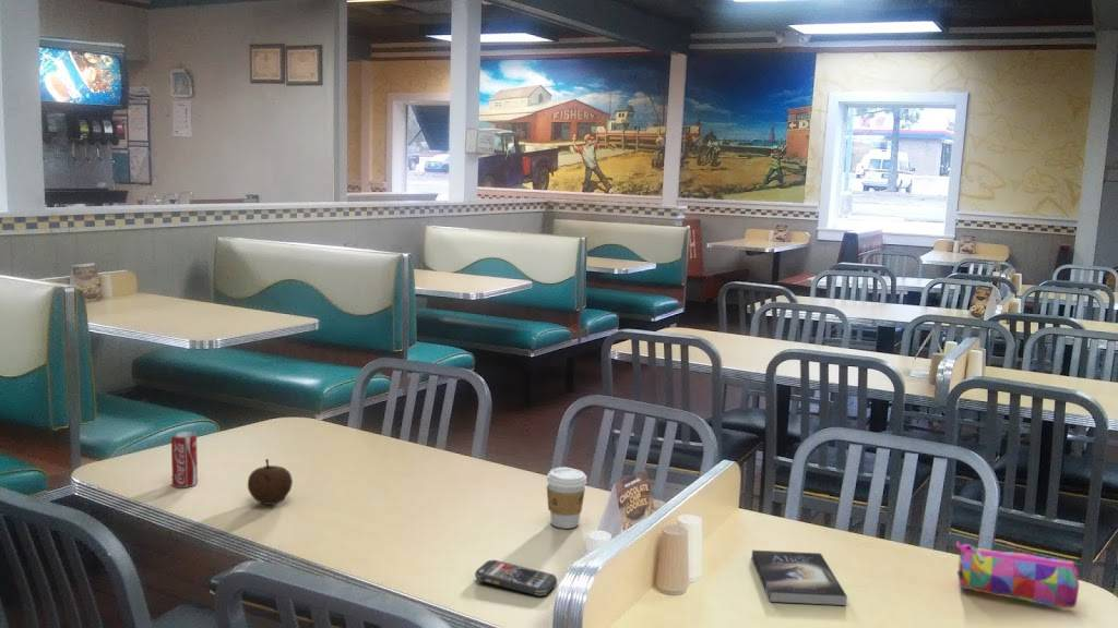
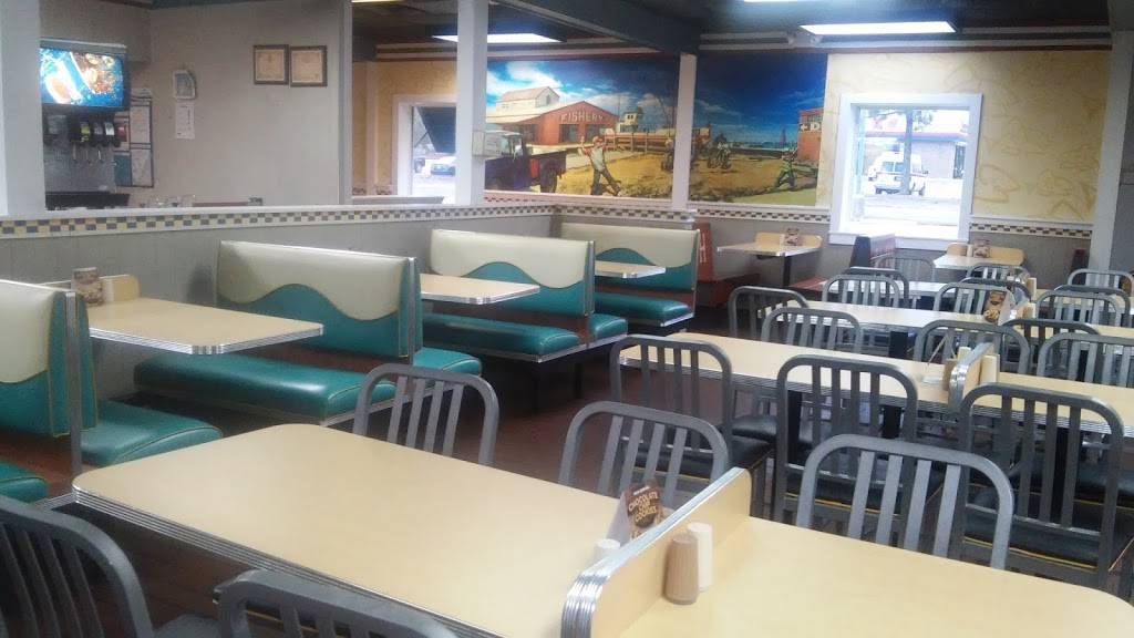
- coffee cup (566, 497)
- pencil case (1014, 575)
- smartphone (515, 577)
- fruit (270, 481)
- beverage can (185, 458)
- book (796, 576)
